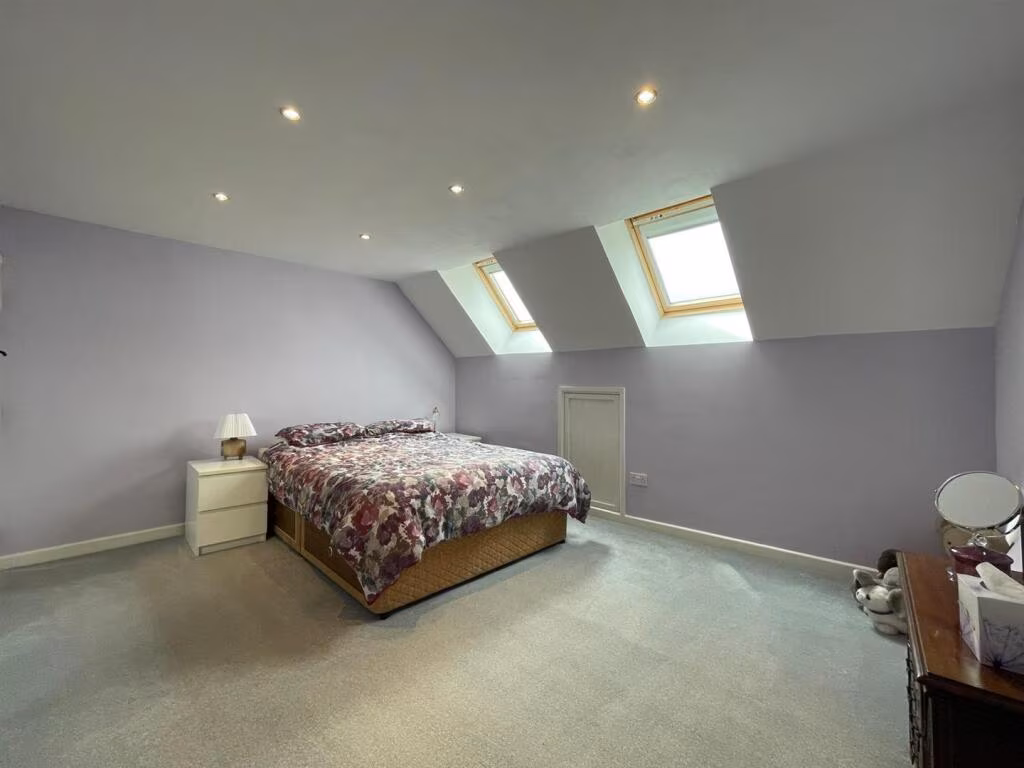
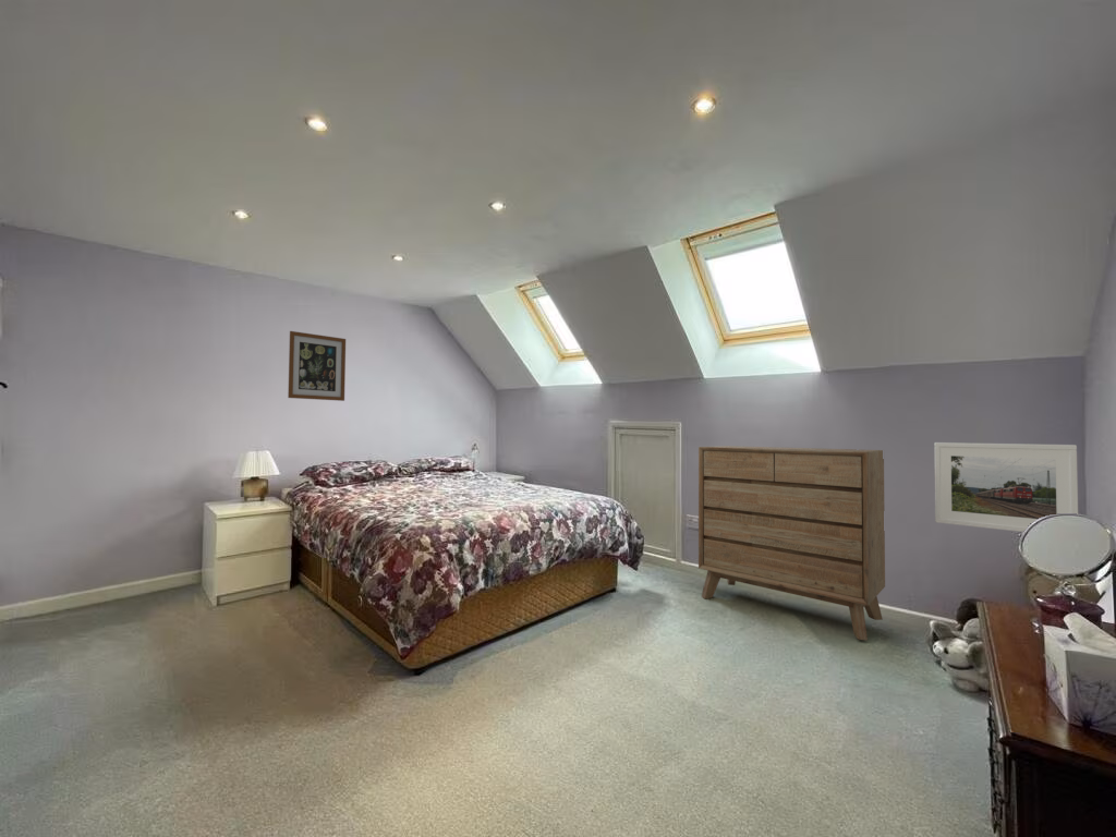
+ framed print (1000, 486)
+ dresser (786, 527)
+ wall art (317, 366)
